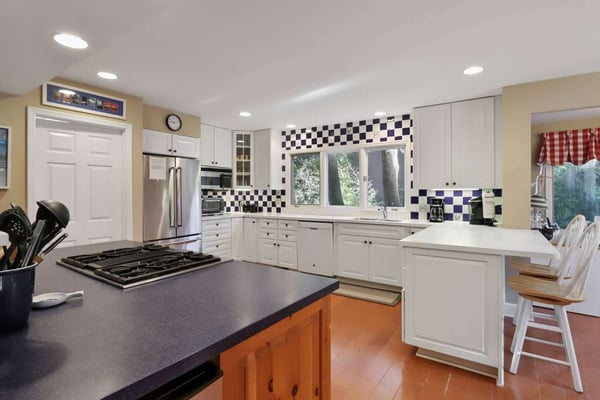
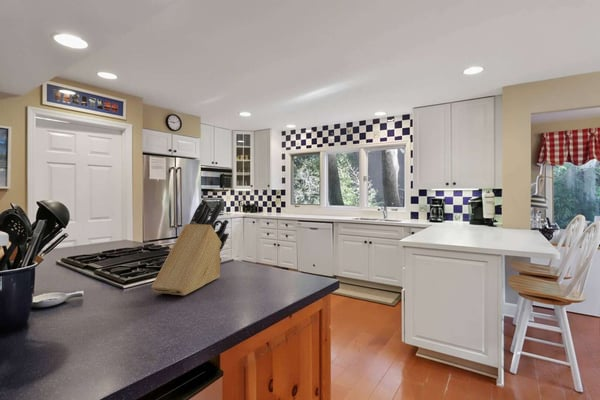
+ knife block (196, 241)
